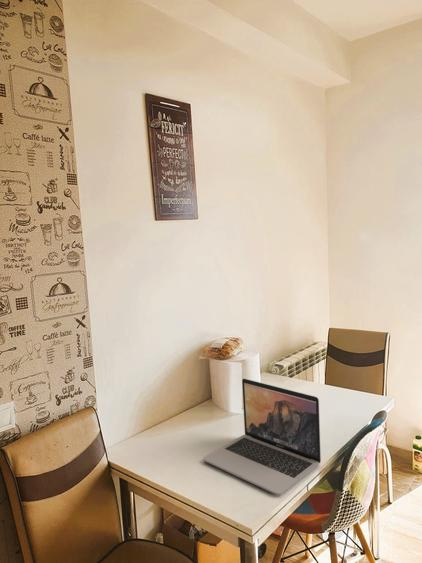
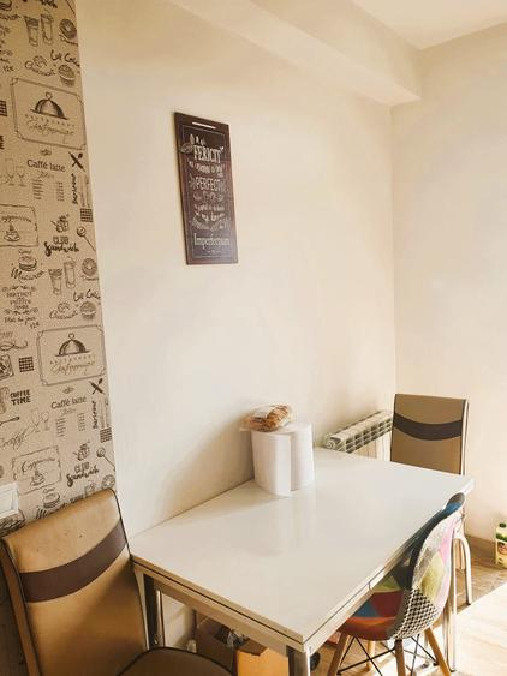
- laptop (258, 430)
